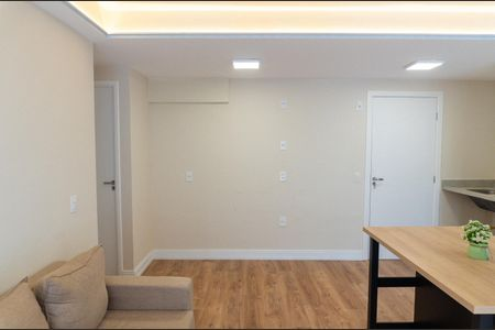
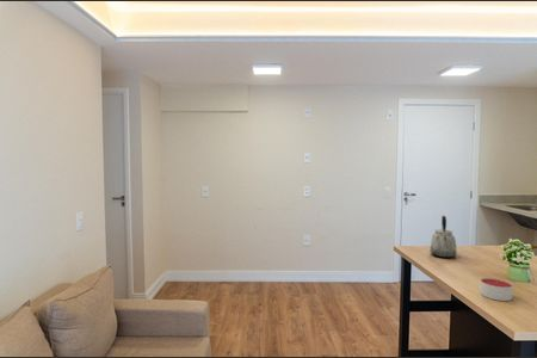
+ candle (495, 288)
+ kettle (444, 236)
